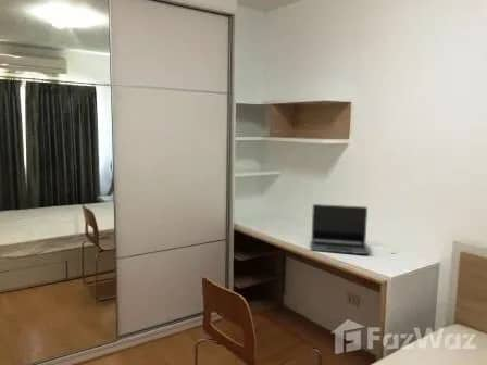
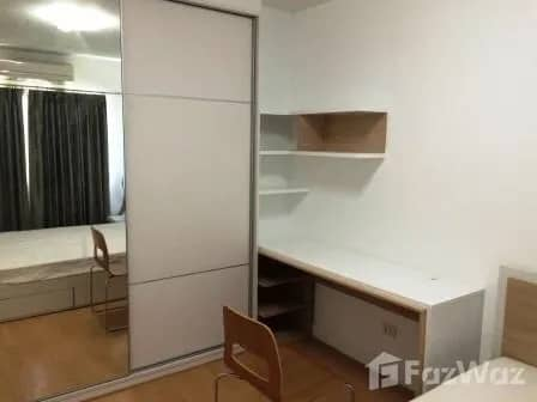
- laptop (339, 228)
